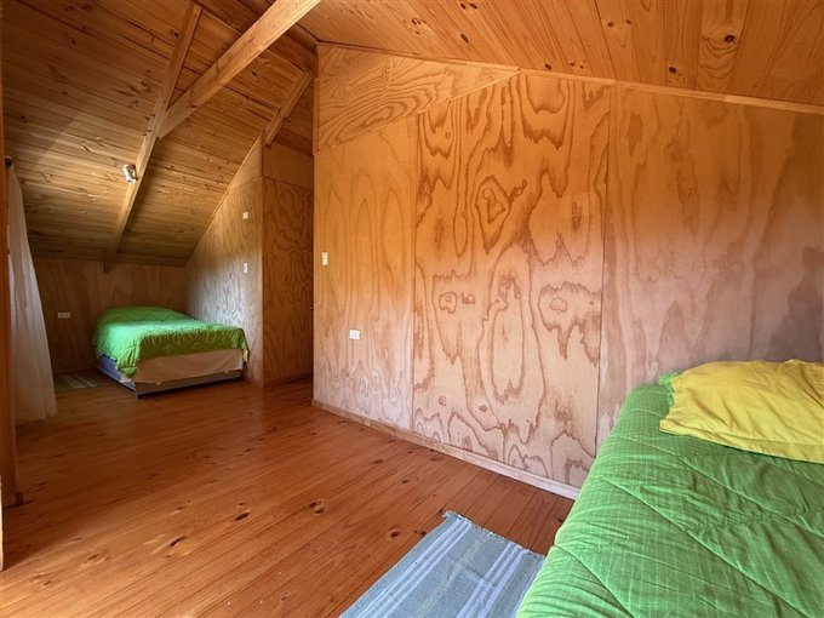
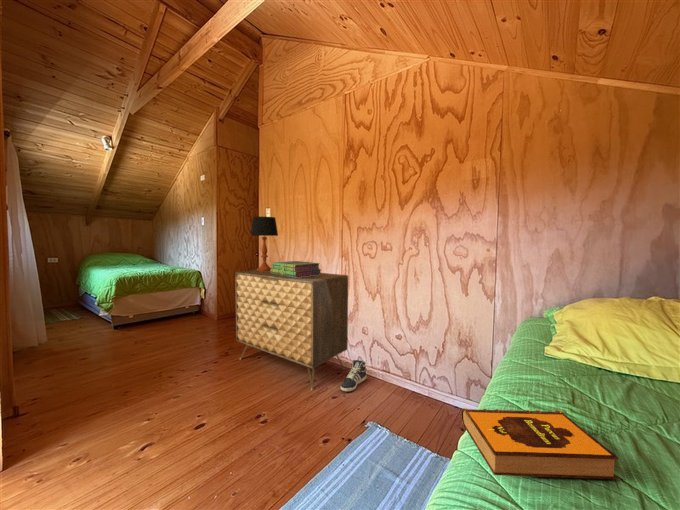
+ hardback book (528, 437)
+ table lamp (264, 243)
+ dresser (289, 319)
+ stack of books (295, 268)
+ sneaker (353, 373)
